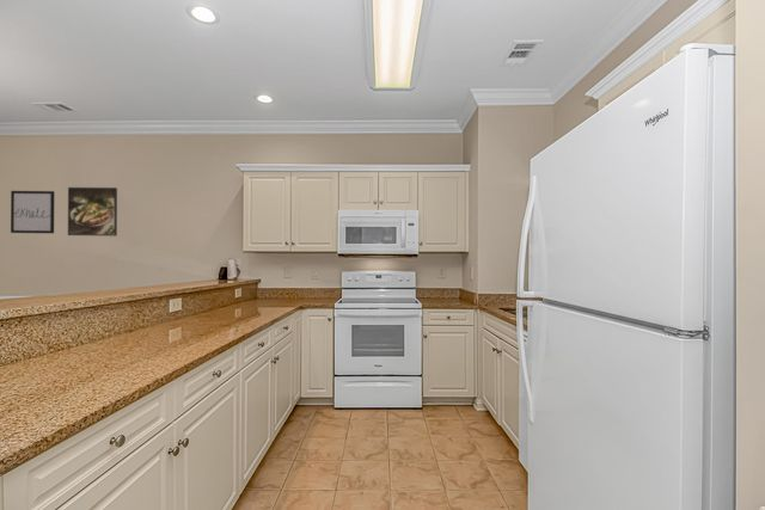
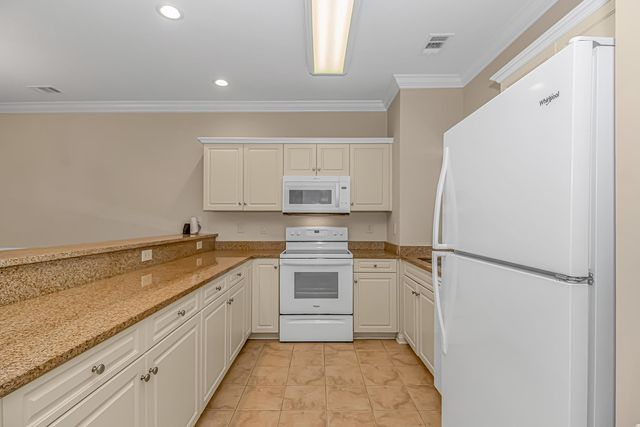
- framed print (92, 211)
- wall art (32, 211)
